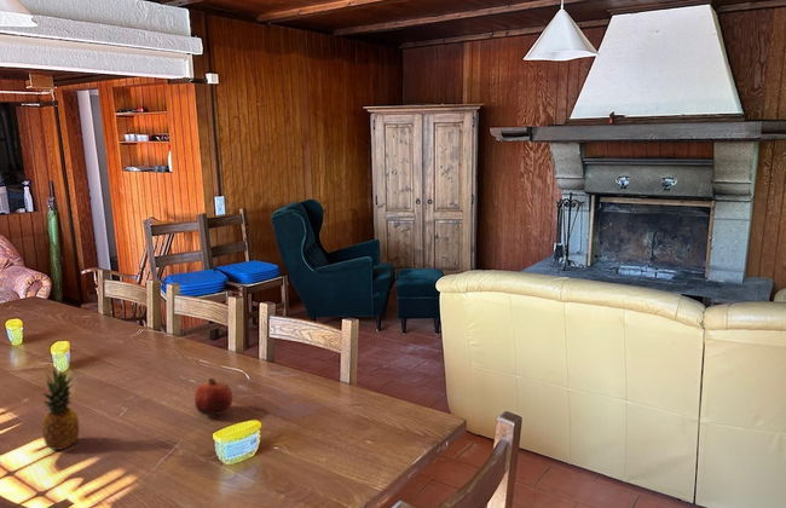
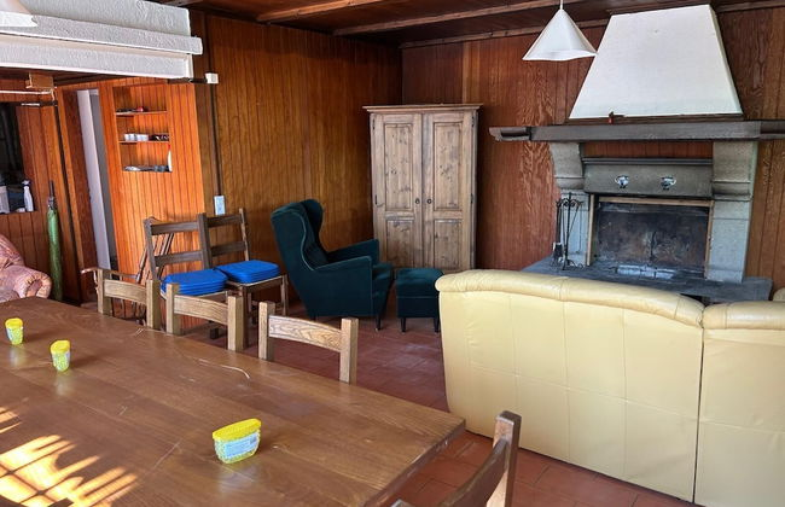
- fruit (213, 397)
- fruit (58, 406)
